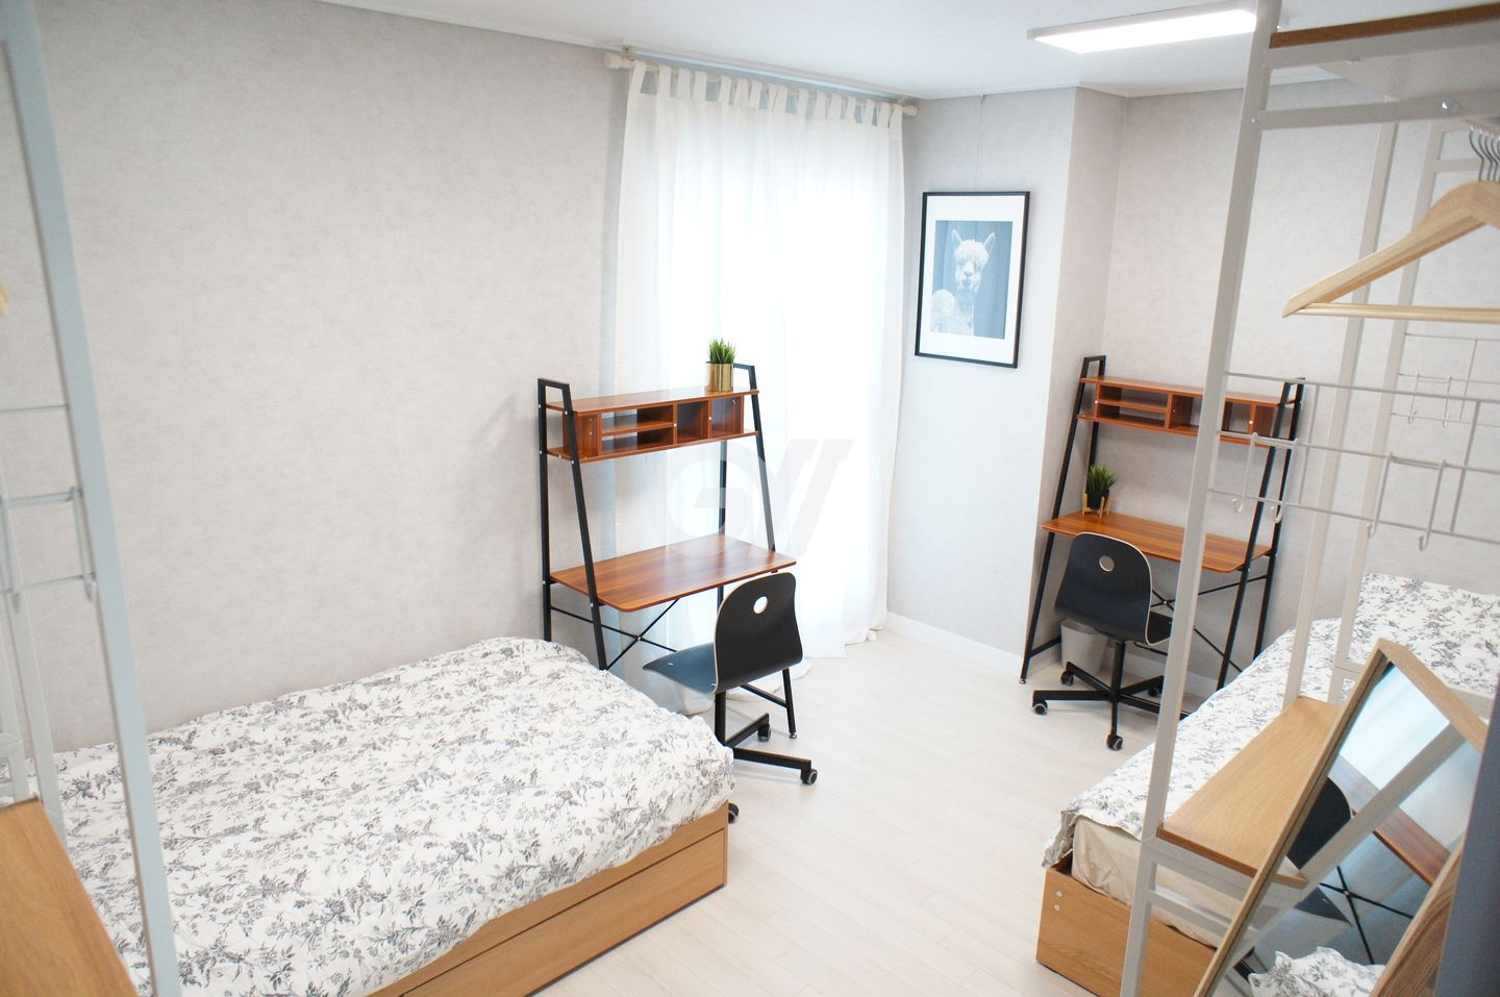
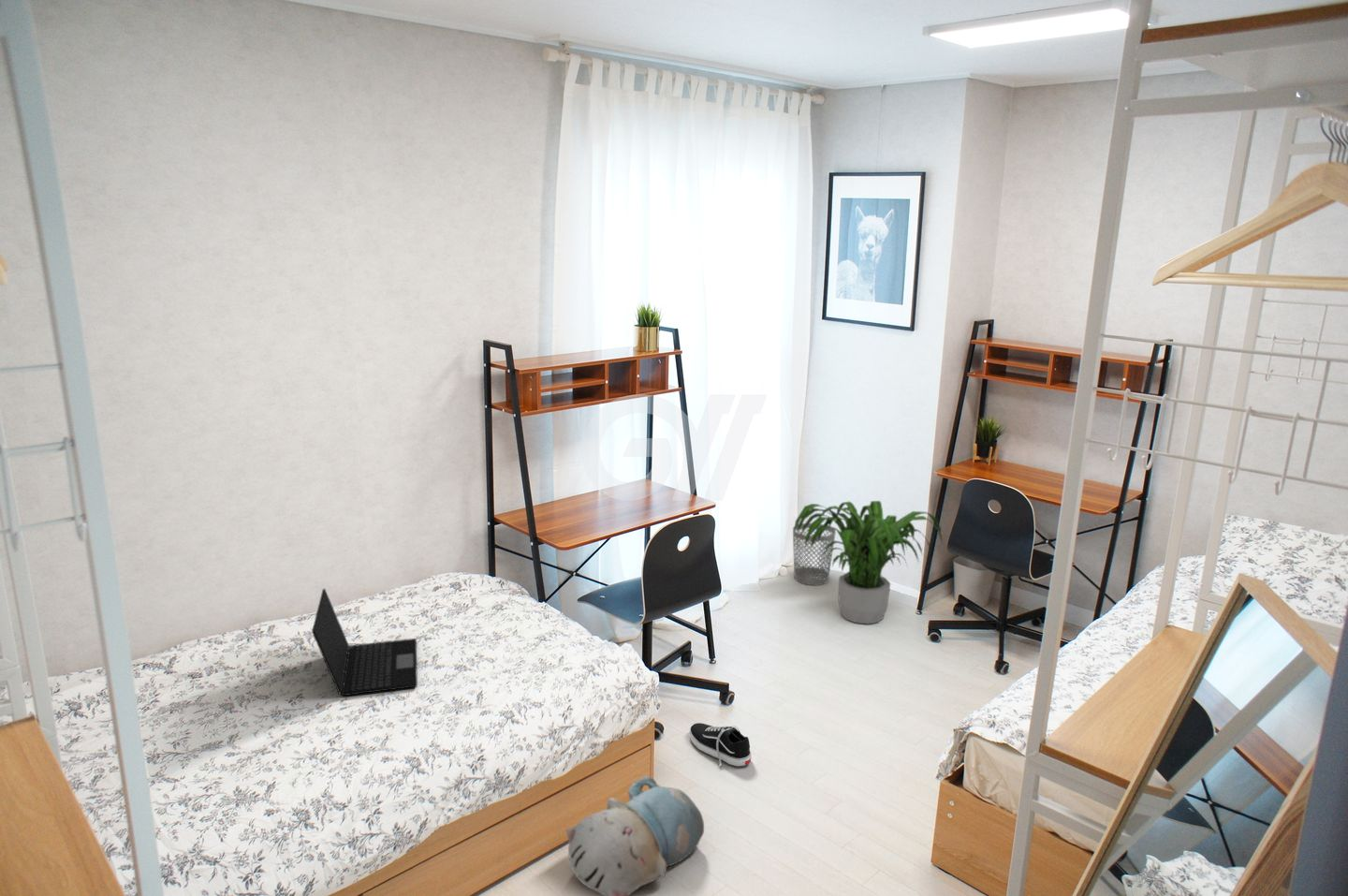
+ shoe (721, 734)
+ potted plant (870, 563)
+ plush toy (635, 835)
+ wastebasket (812, 554)
+ laptop (368, 643)
